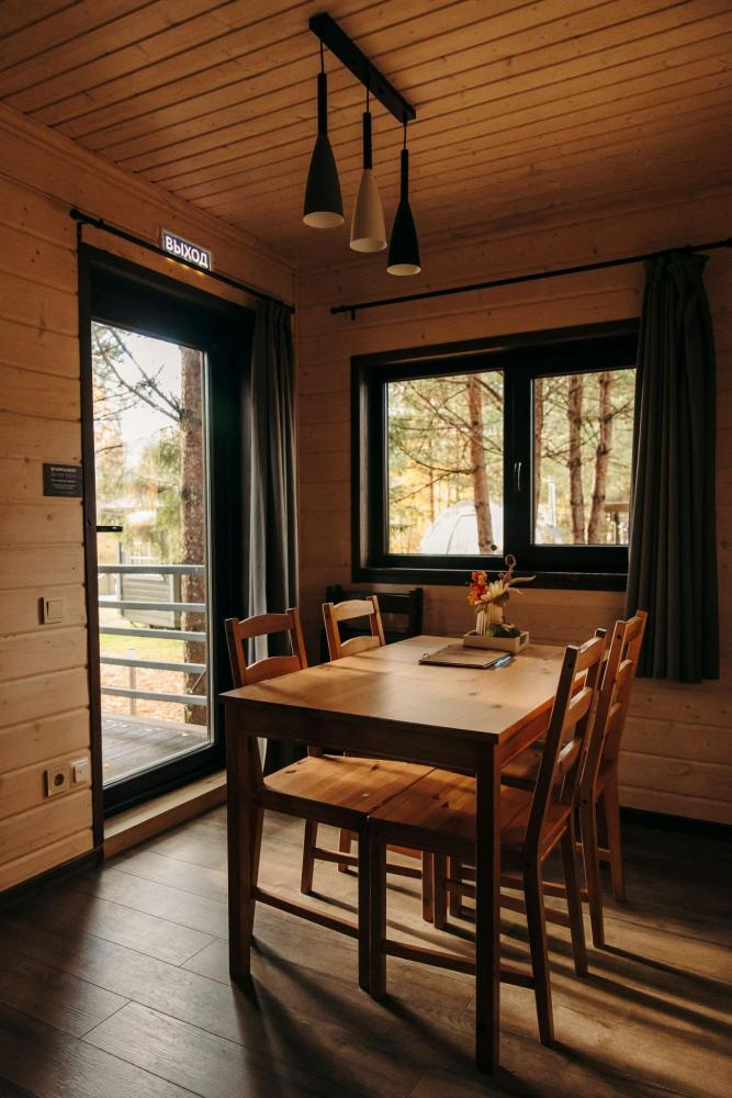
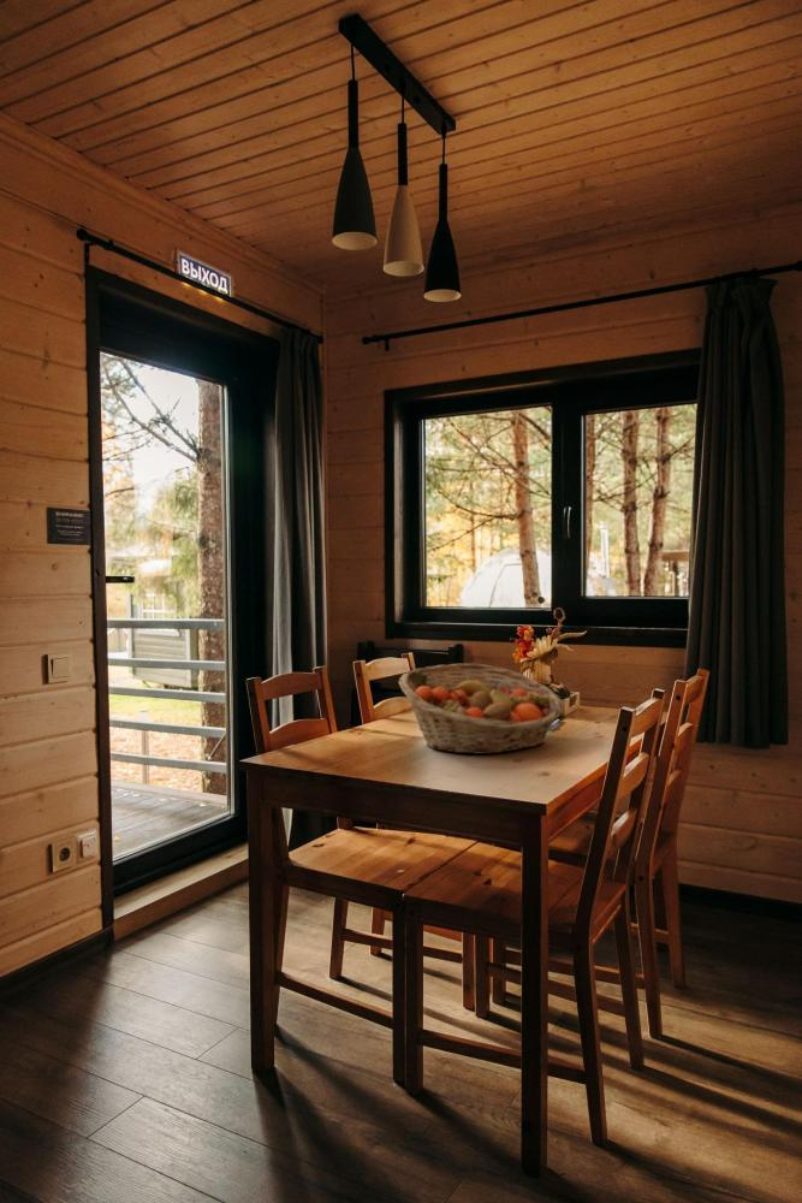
+ fruit basket (481, 705)
